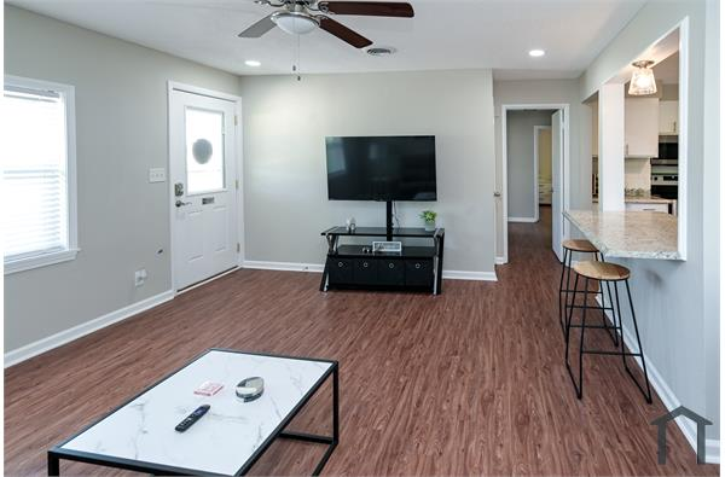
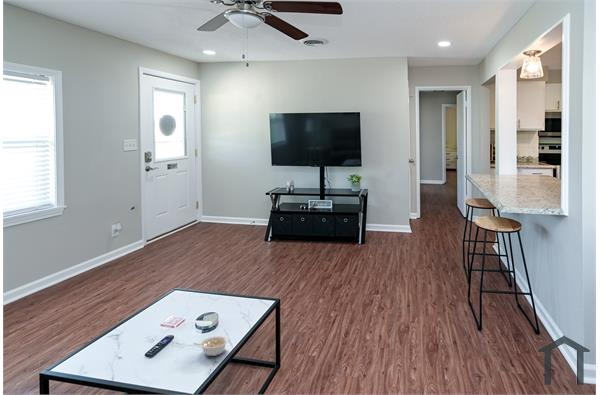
+ legume (213, 346)
